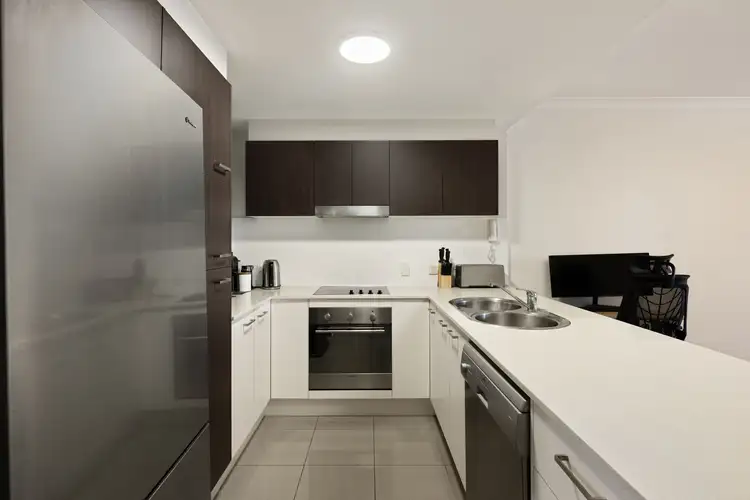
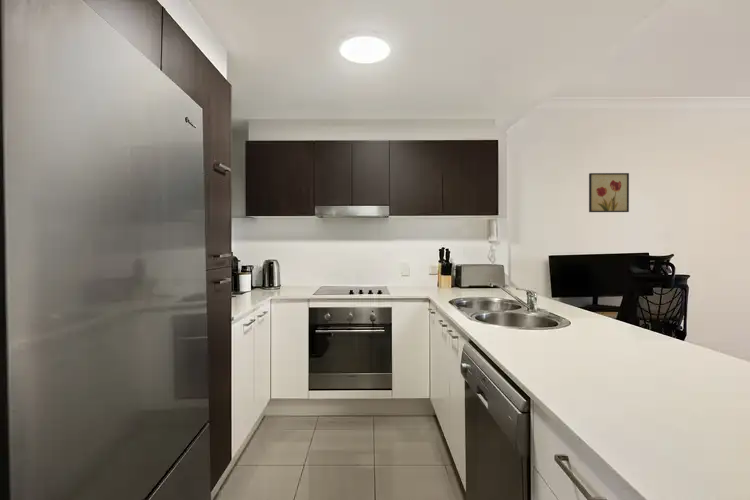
+ wall art (608, 192)
